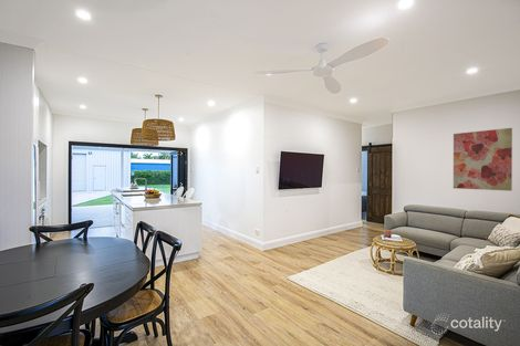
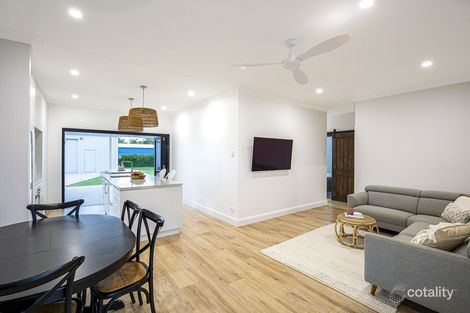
- wall art (480, 160)
